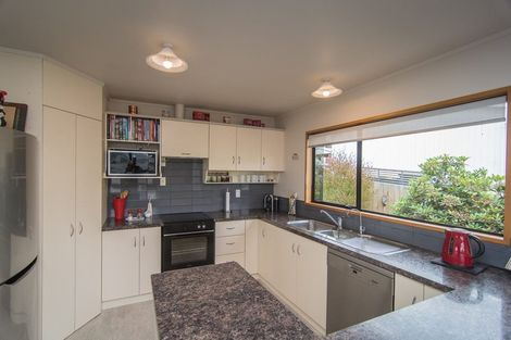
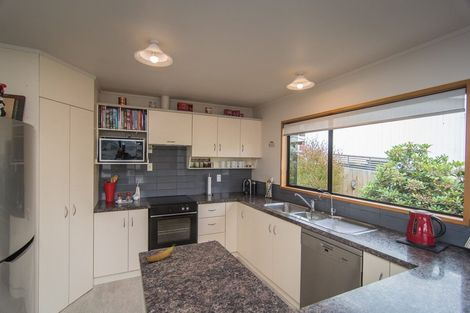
+ banana (160, 254)
